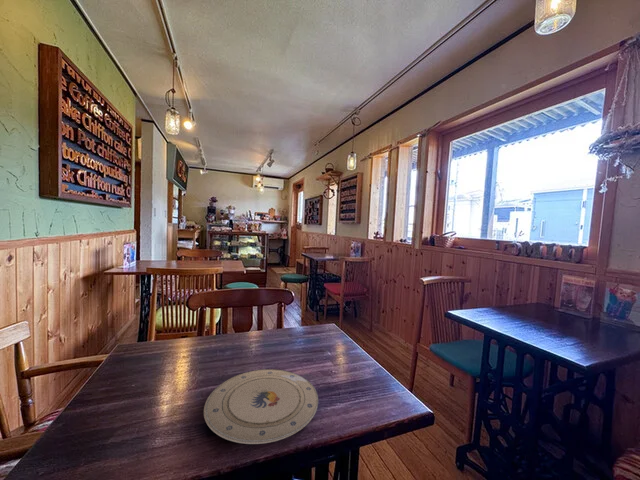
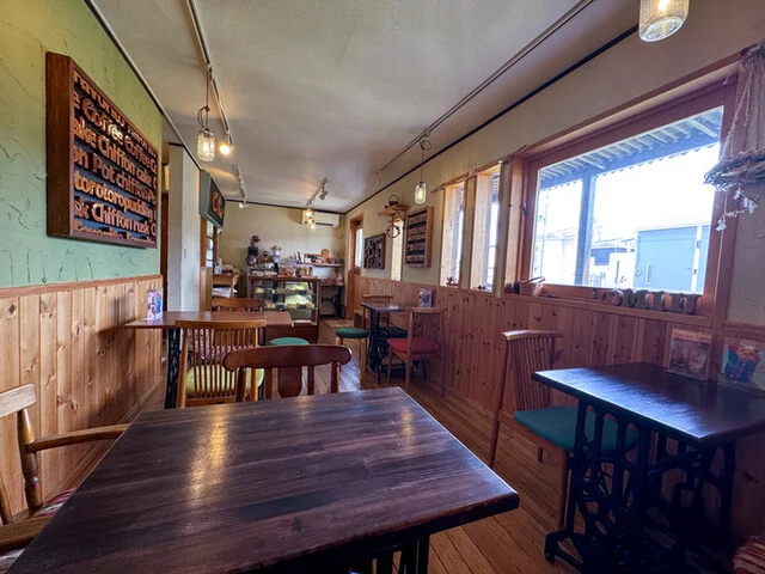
- plate (263, 401)
